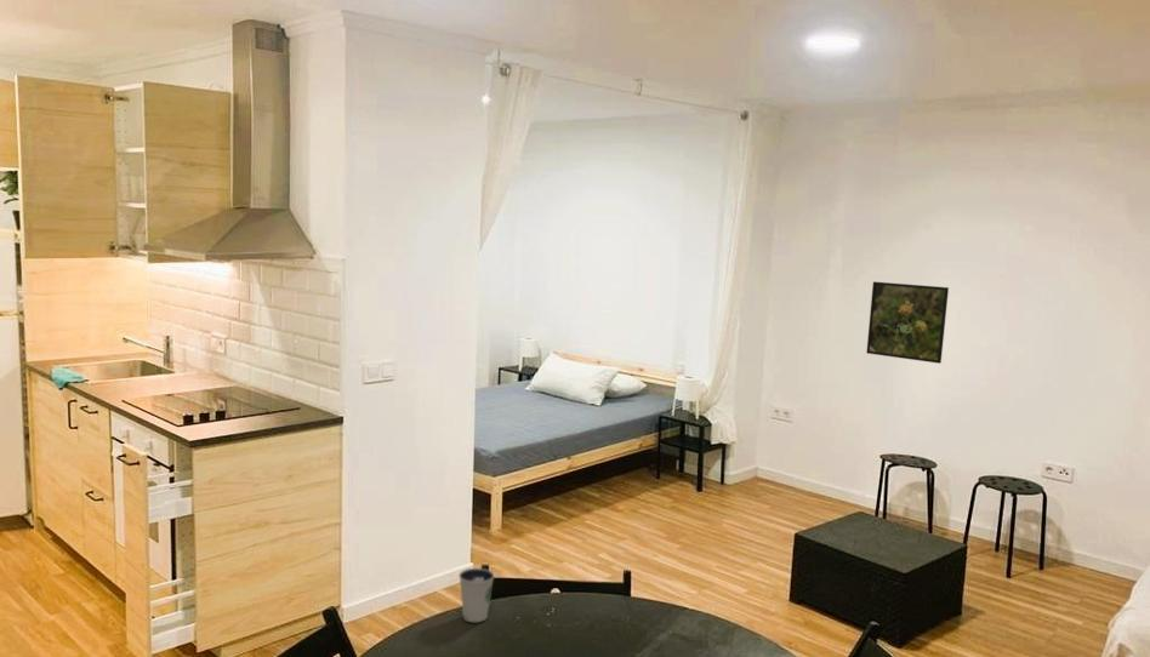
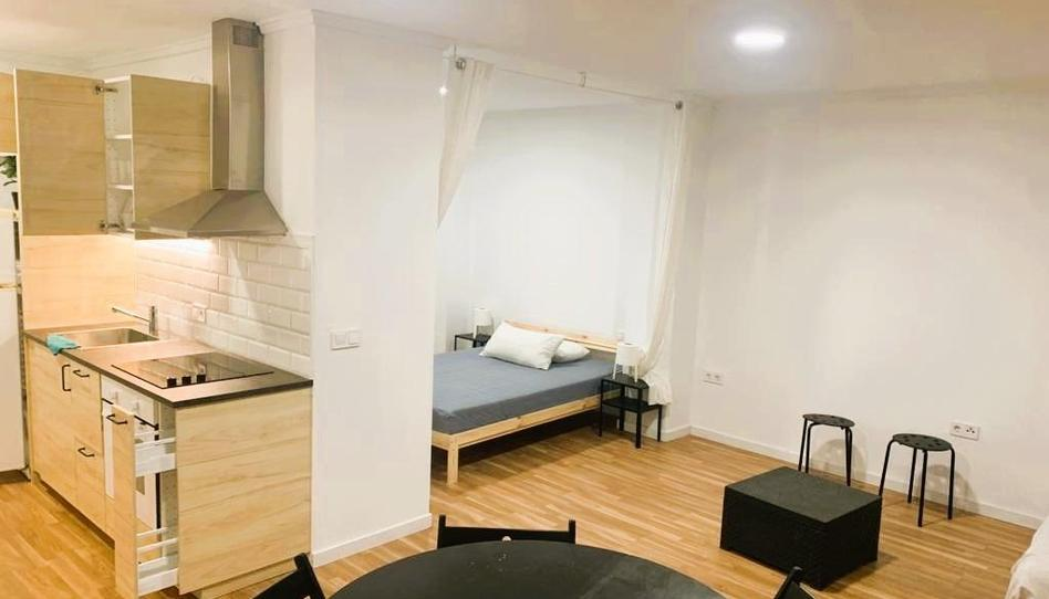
- dixie cup (476, 595)
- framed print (906, 321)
